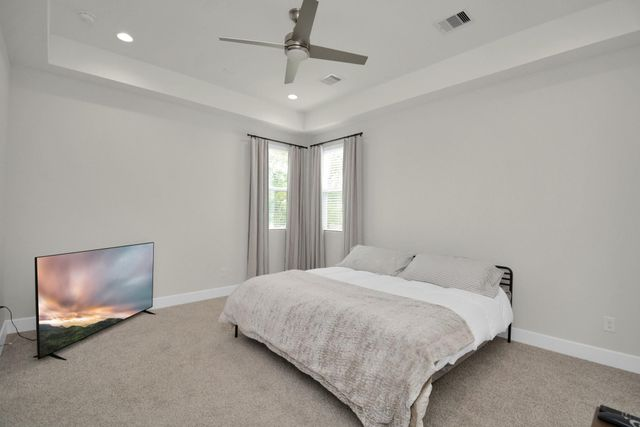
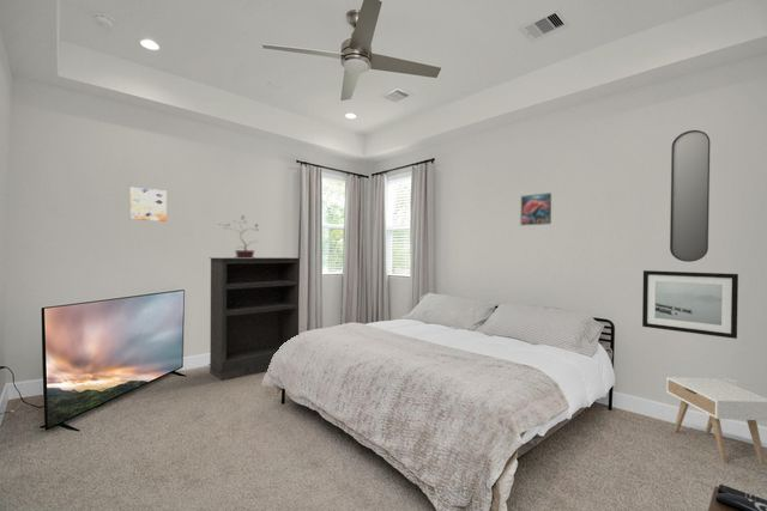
+ potted plant (240, 236)
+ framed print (535, 209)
+ nightstand (715, 416)
+ wall art (687, 302)
+ bookshelf (256, 312)
+ home mirror (689, 196)
+ wall art (147, 205)
